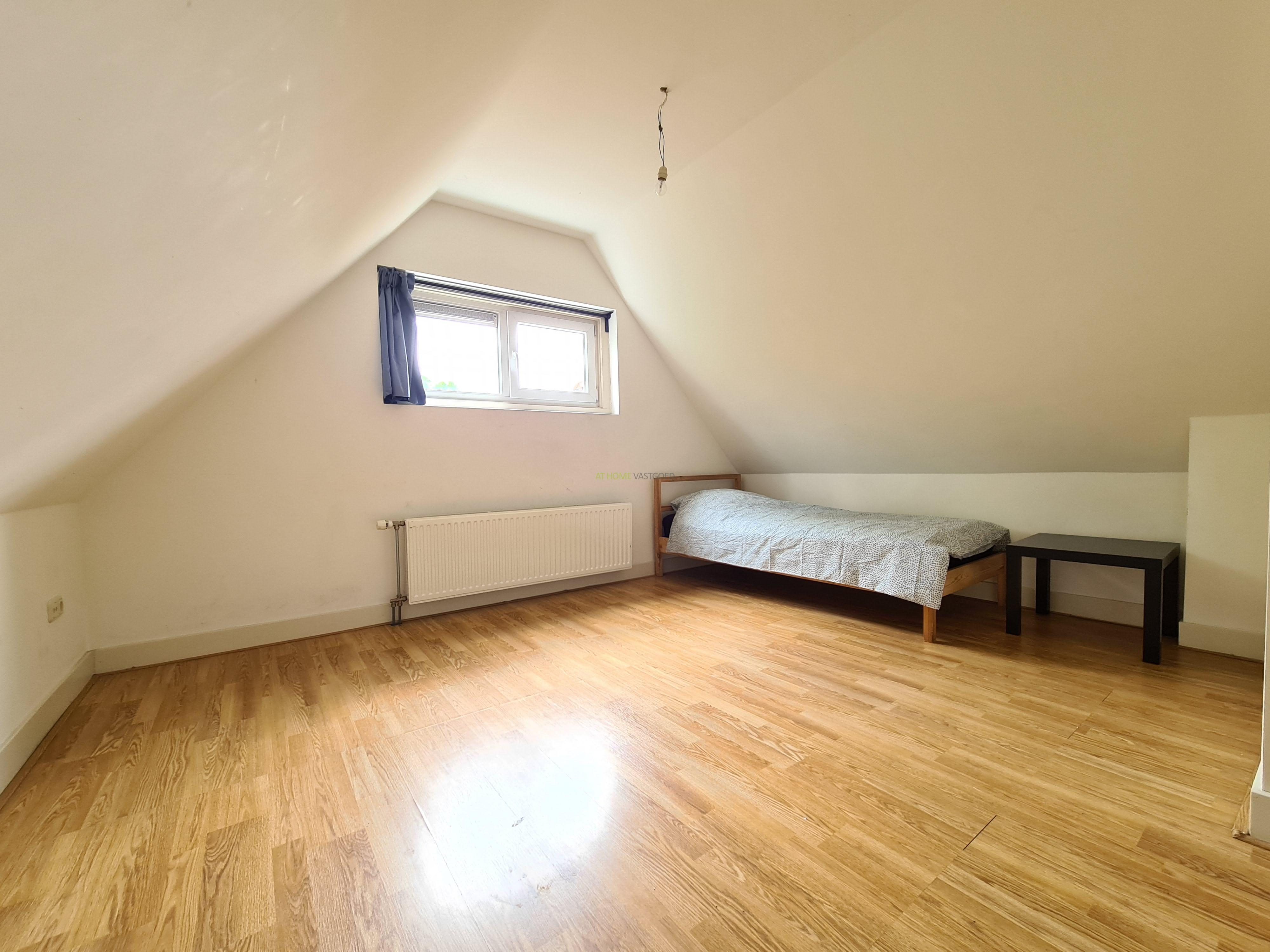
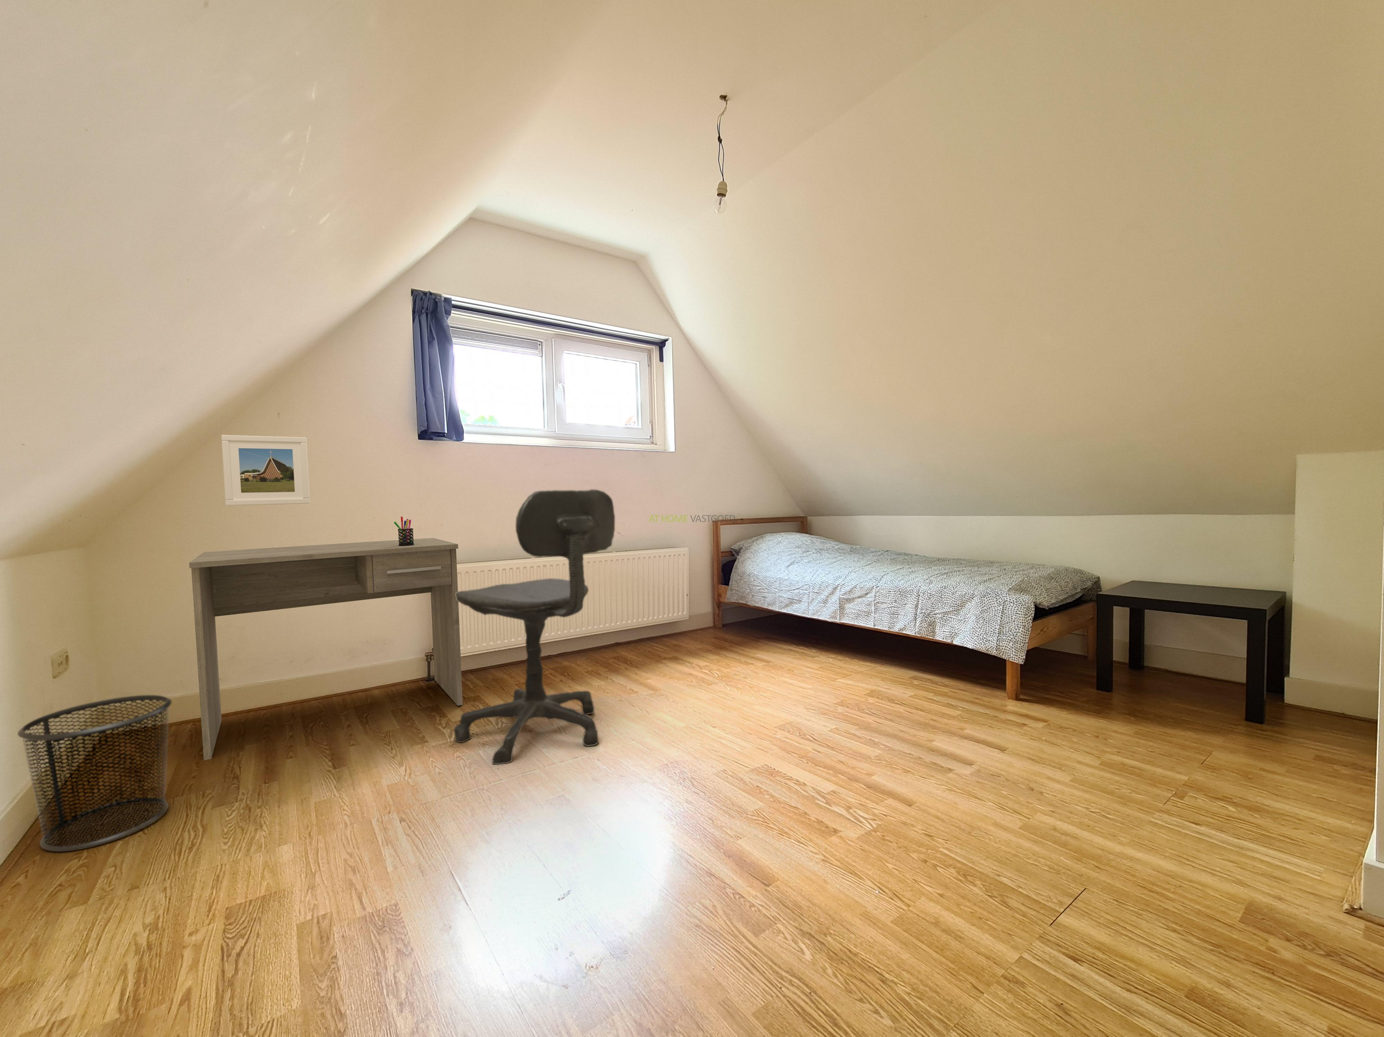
+ waste bin (104, 769)
+ pen holder (403, 530)
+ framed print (267, 471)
+ office chair (535, 612)
+ desk (336, 602)
